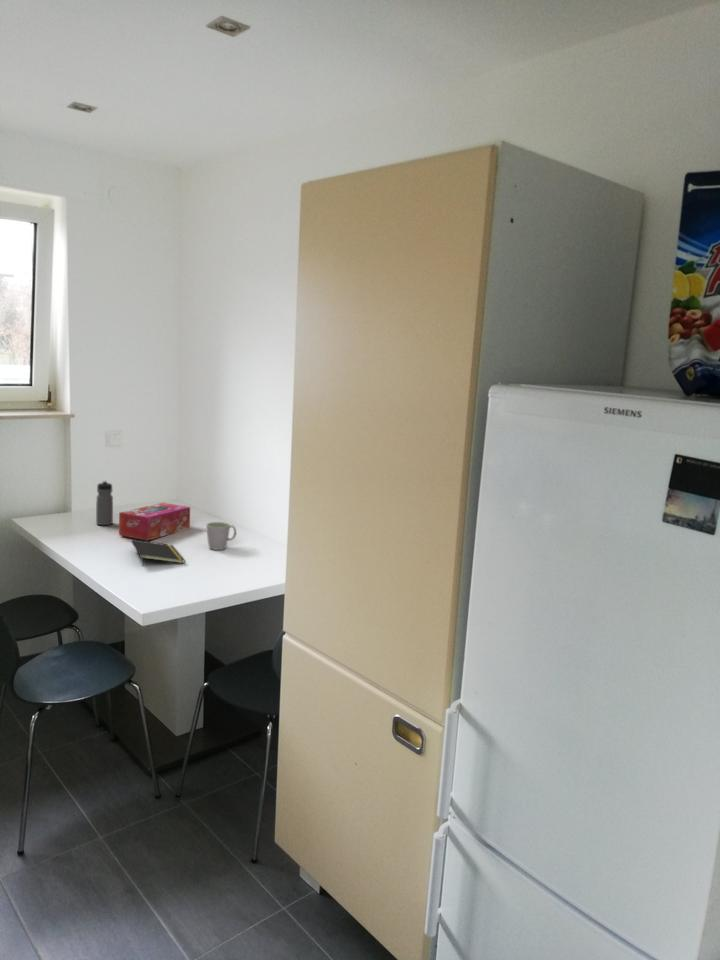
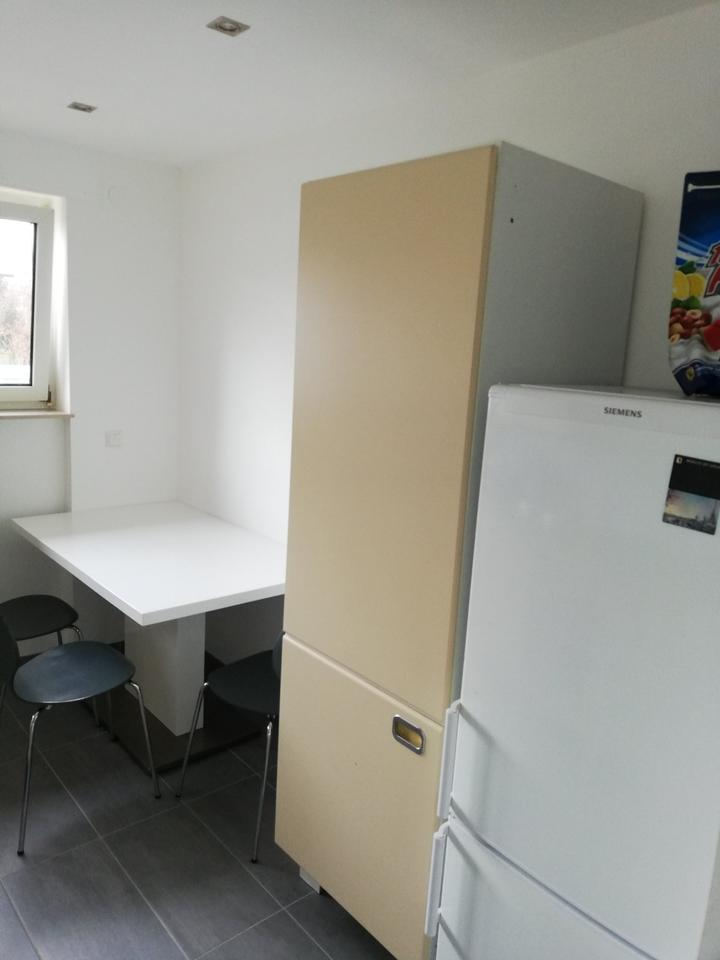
- mug (221, 535)
- notepad (157, 551)
- tissue box (155, 520)
- water bottle (104, 502)
